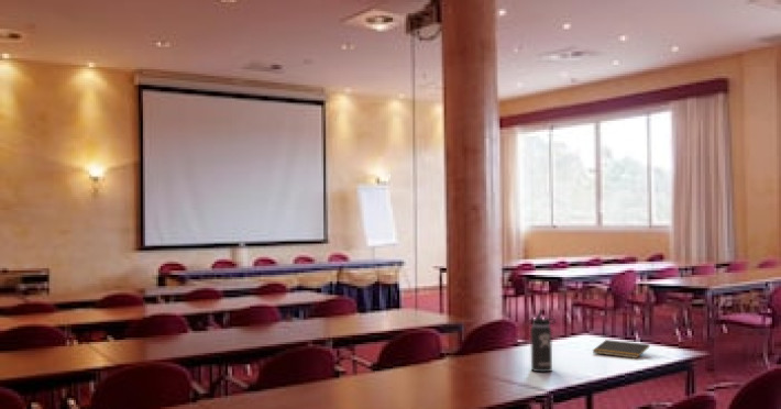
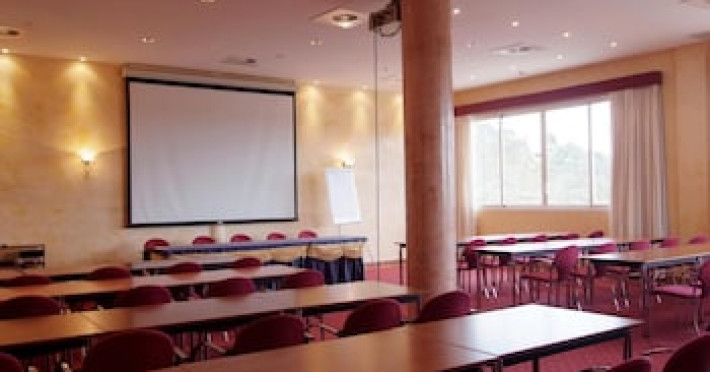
- notepad (620, 349)
- thermos bottle (542, 339)
